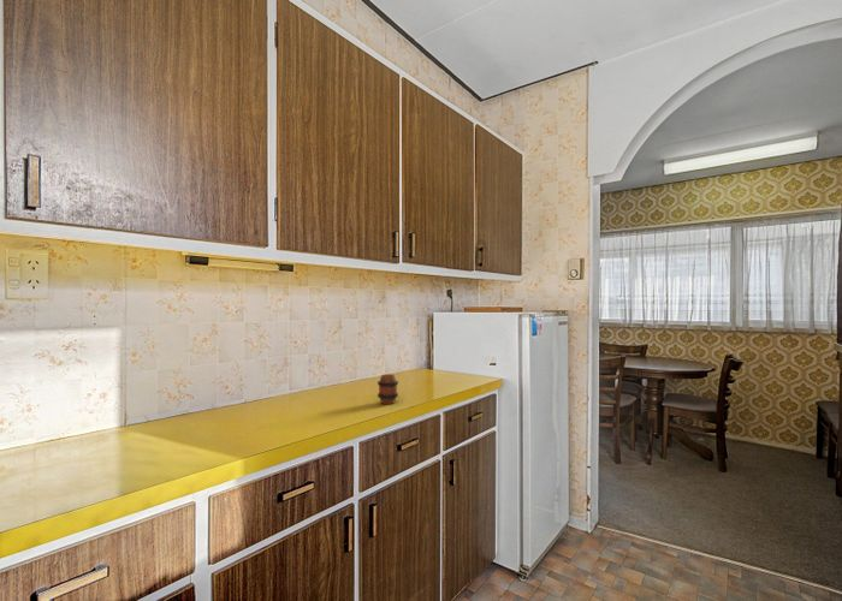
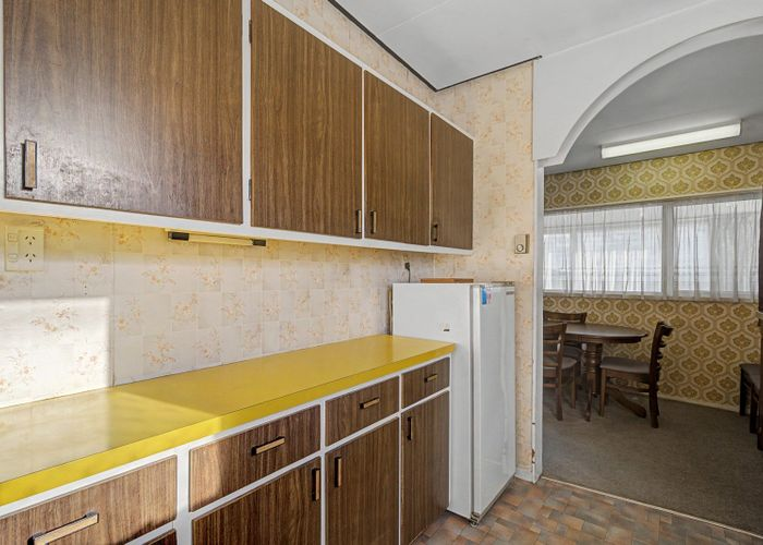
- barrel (387, 388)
